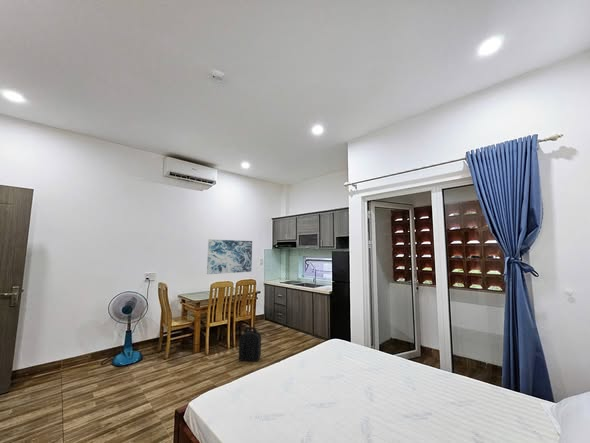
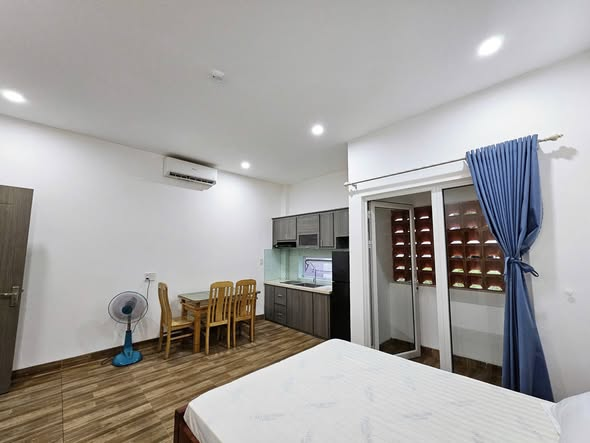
- backpack (249, 343)
- wall art (231, 256)
